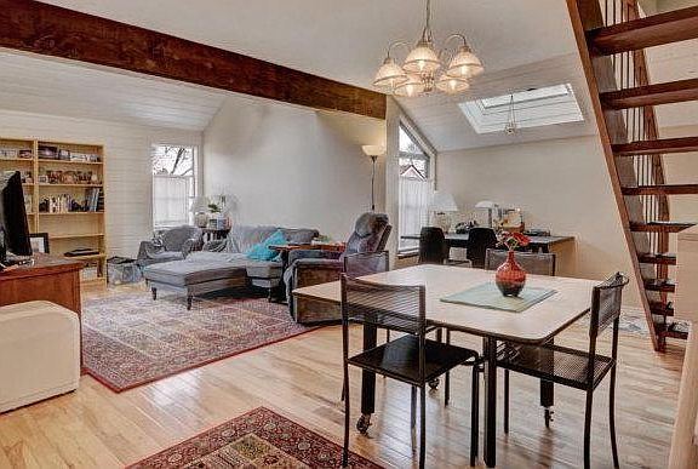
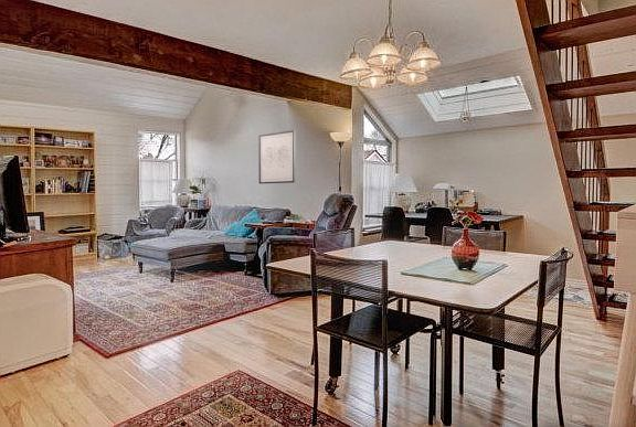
+ wall art (276, 158)
